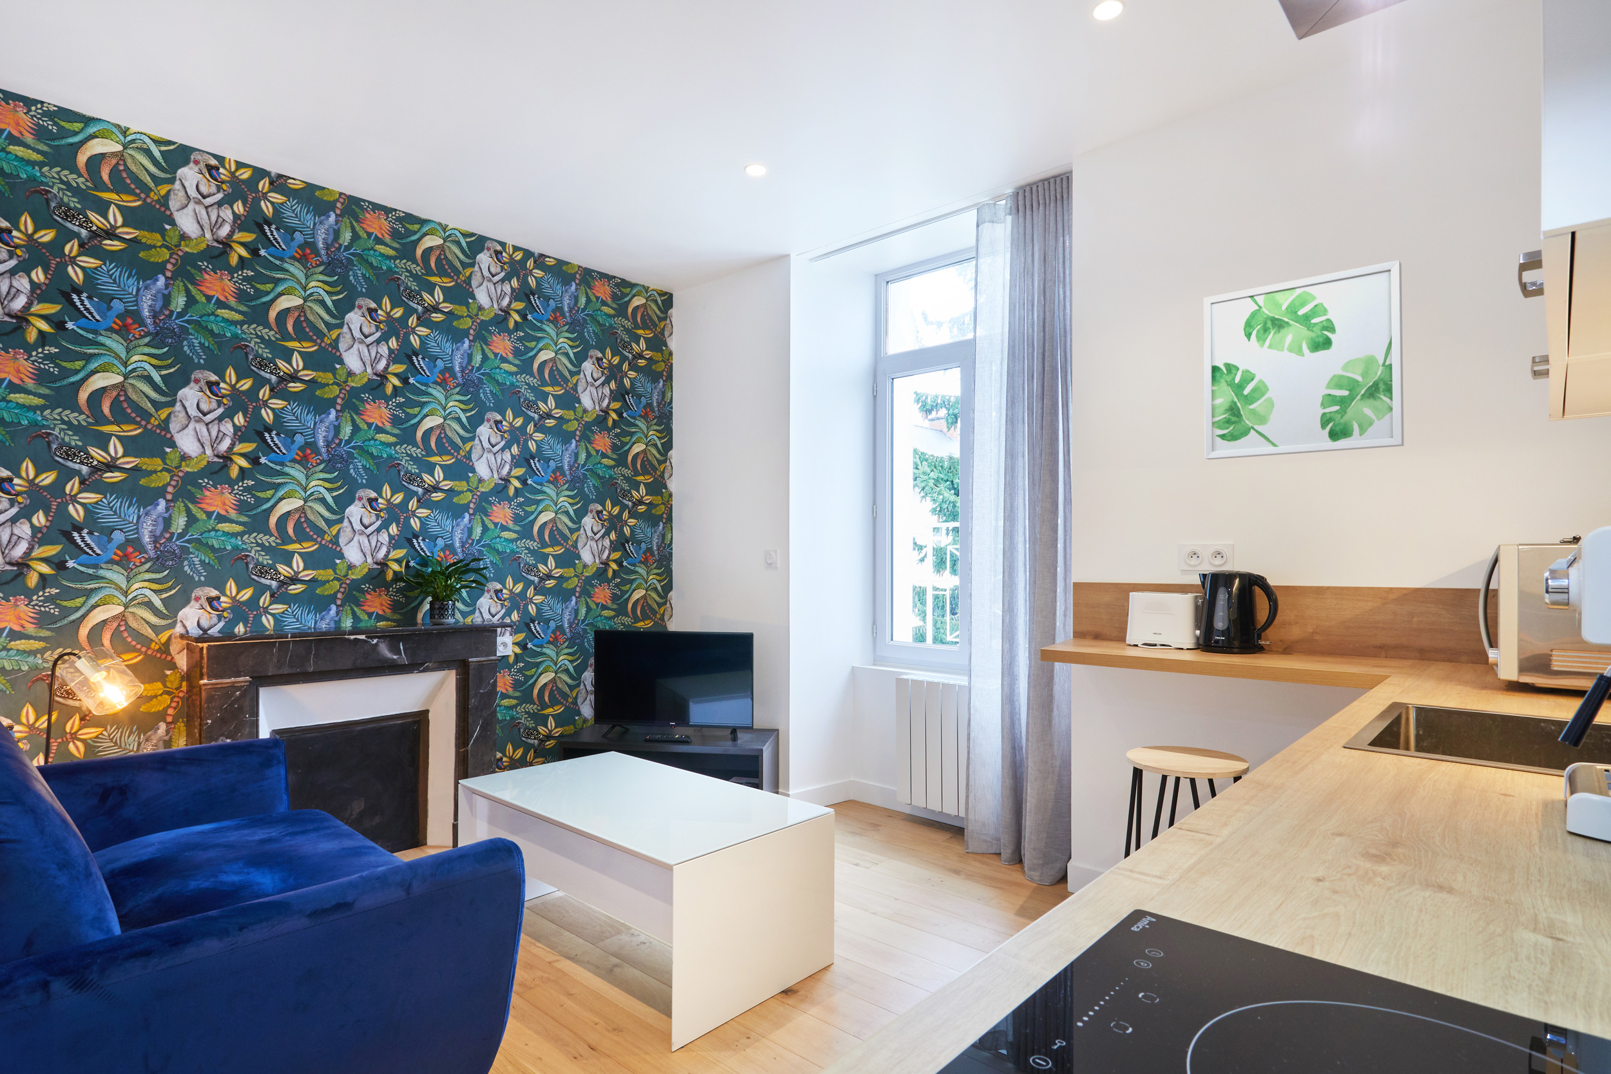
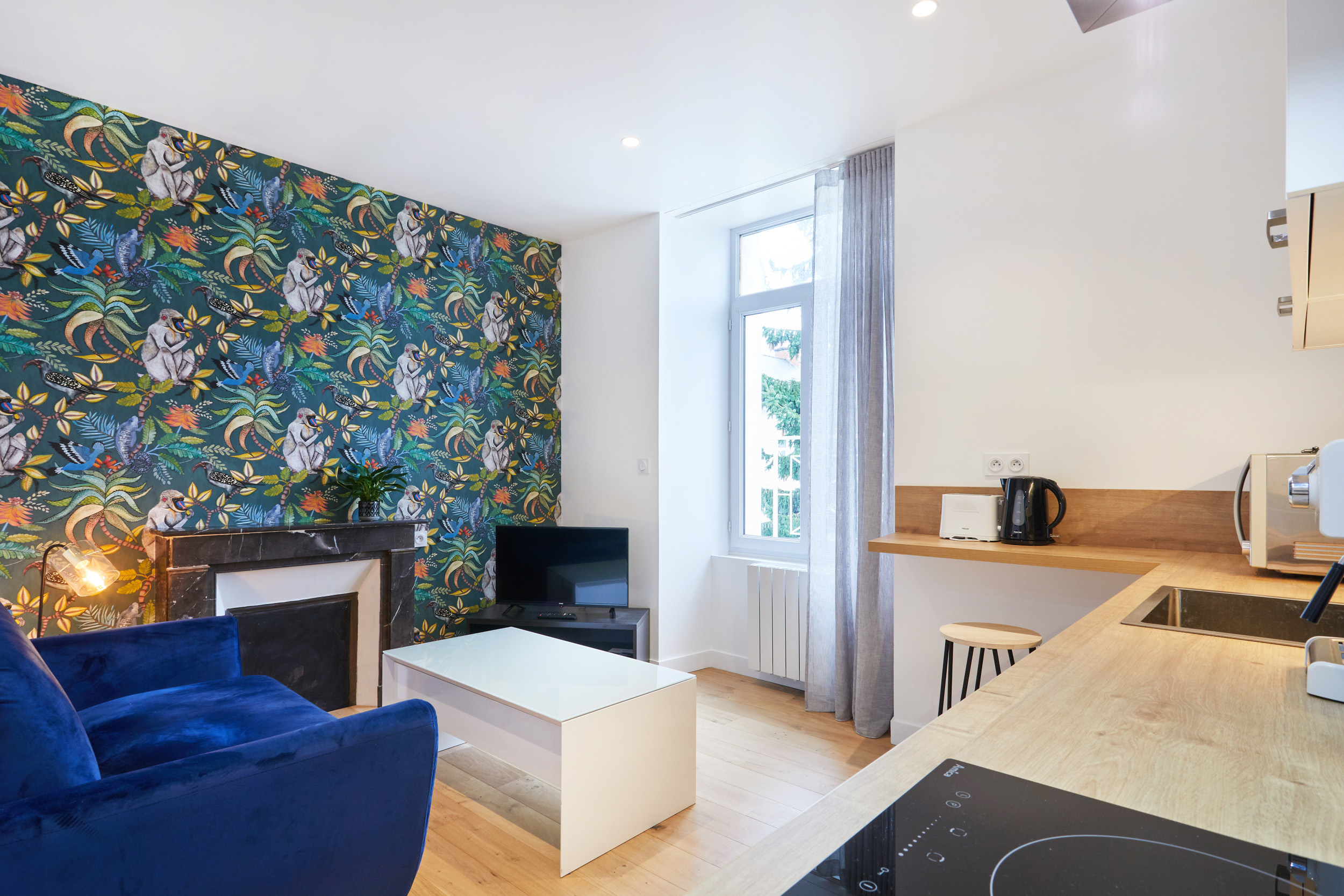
- wall art (1297, 367)
